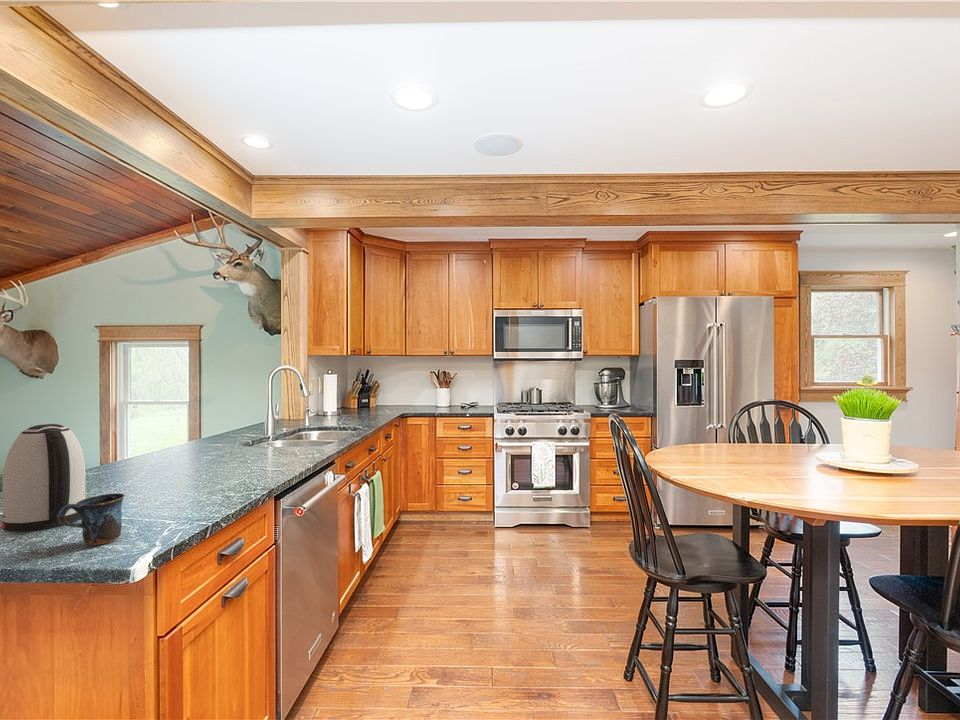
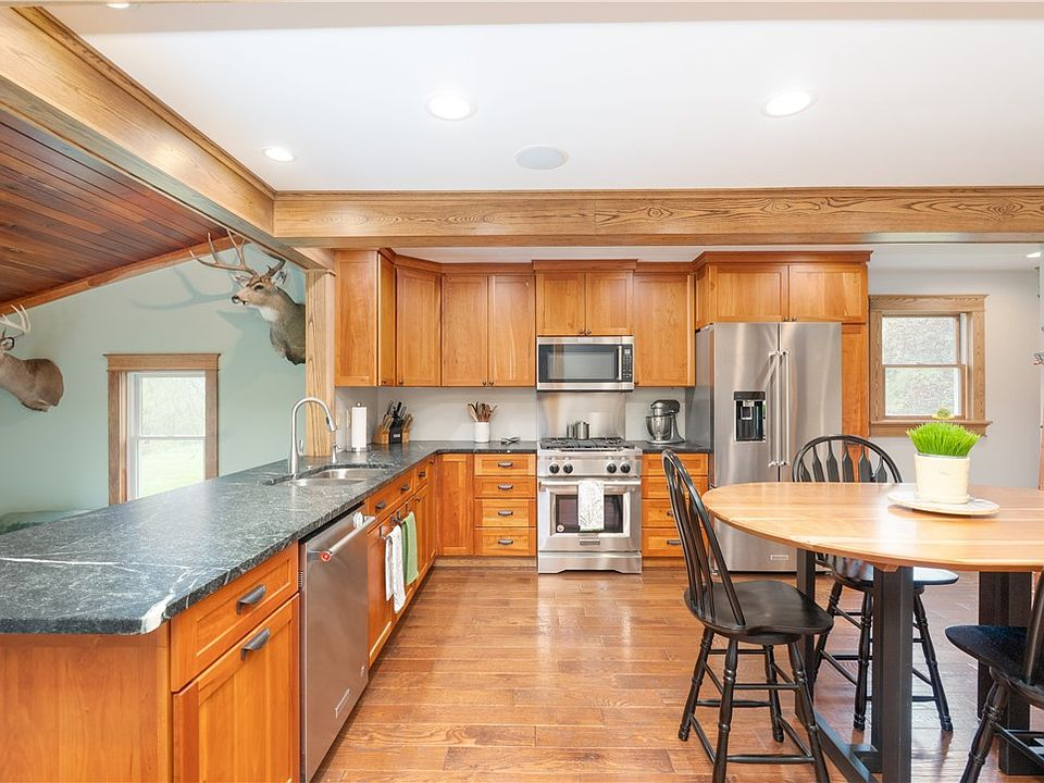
- kettle (49, 474)
- mug (91, 520)
